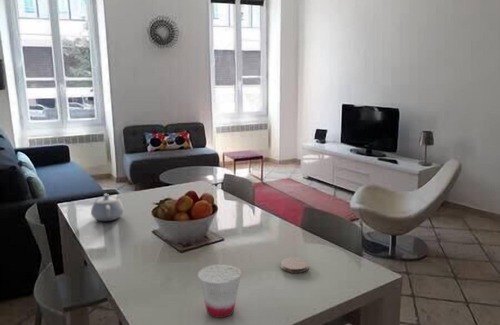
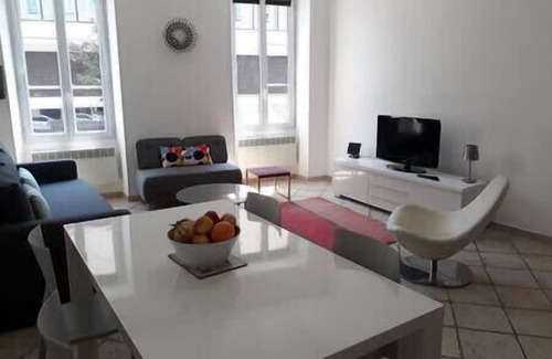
- teapot (106, 206)
- coaster (294, 264)
- cup (220, 292)
